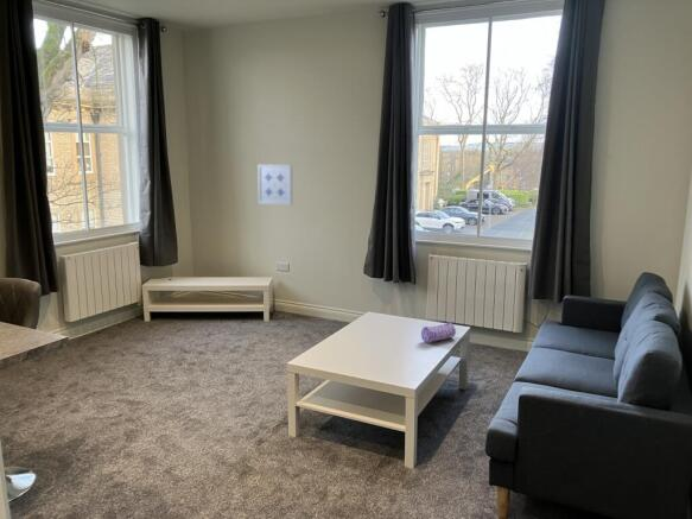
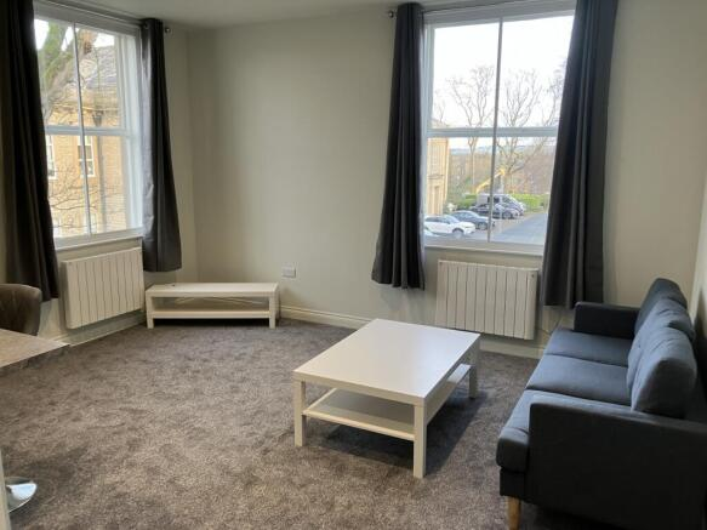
- wall art (274, 184)
- pencil case (438, 331)
